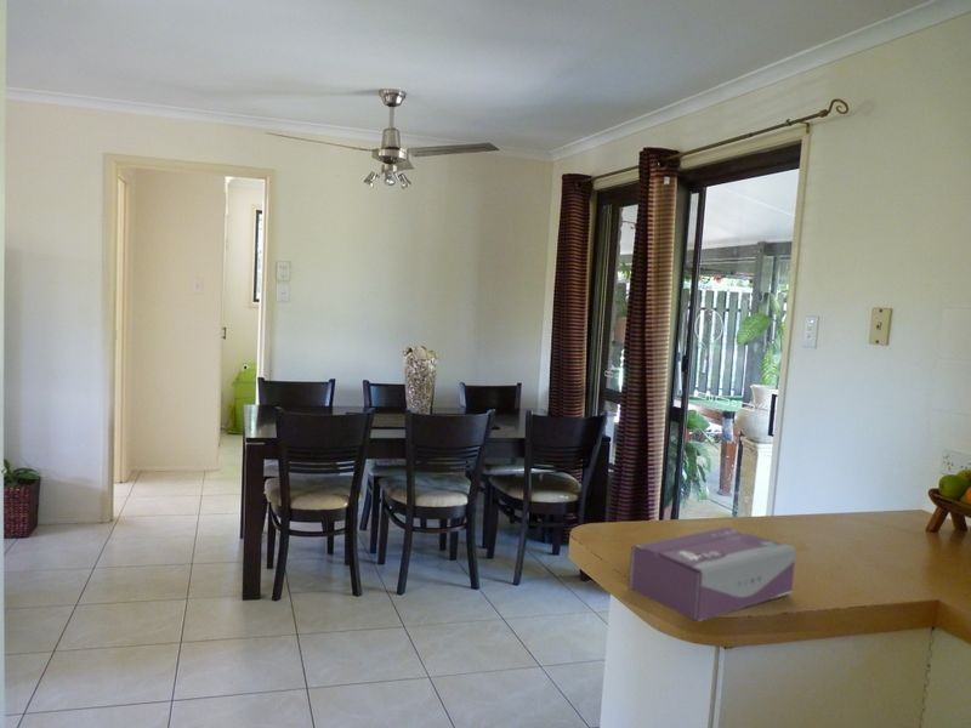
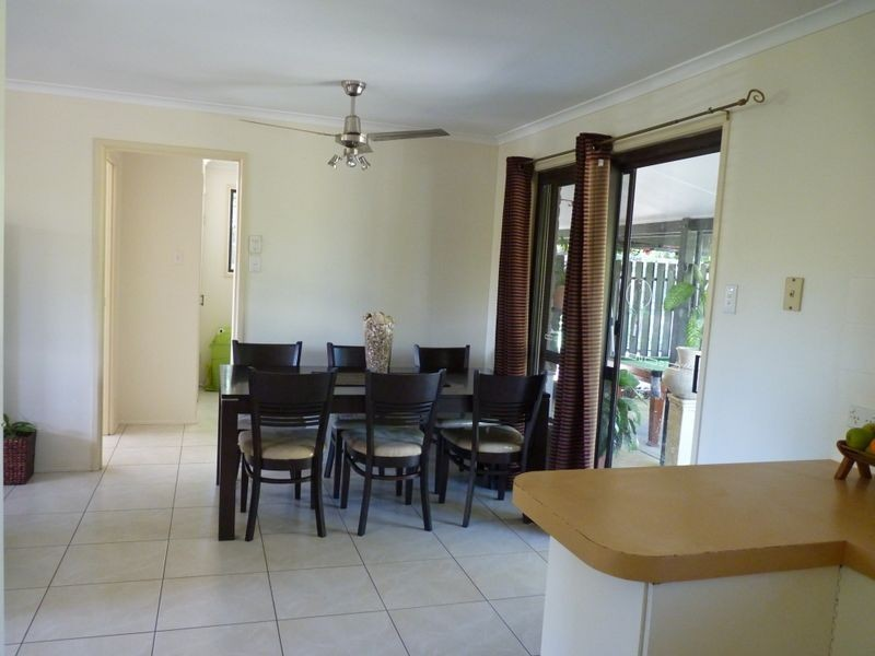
- tissue box (712, 567)
